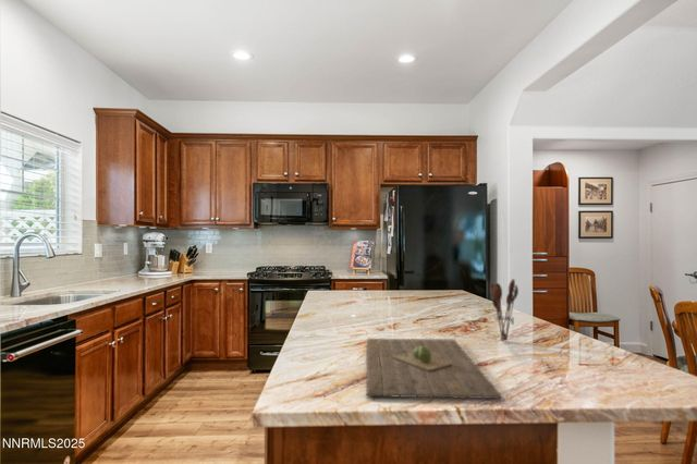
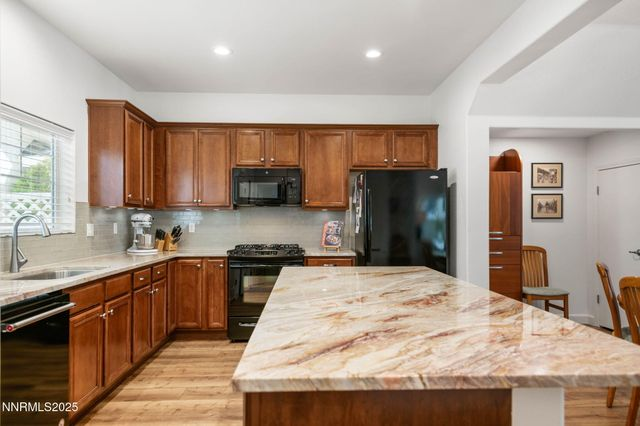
- utensil holder (506, 309)
- cutting board (419, 353)
